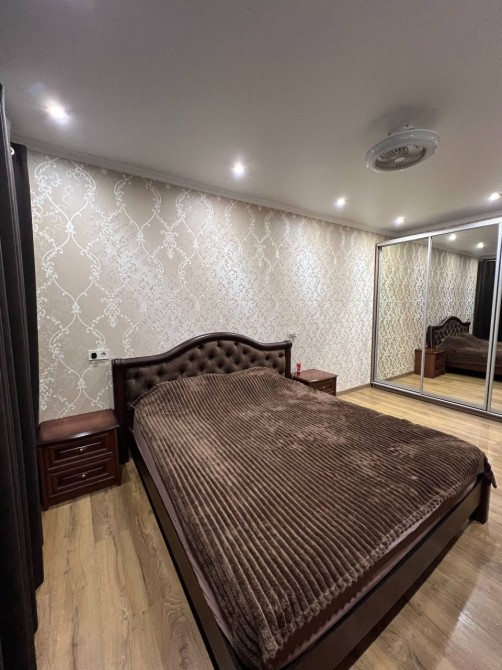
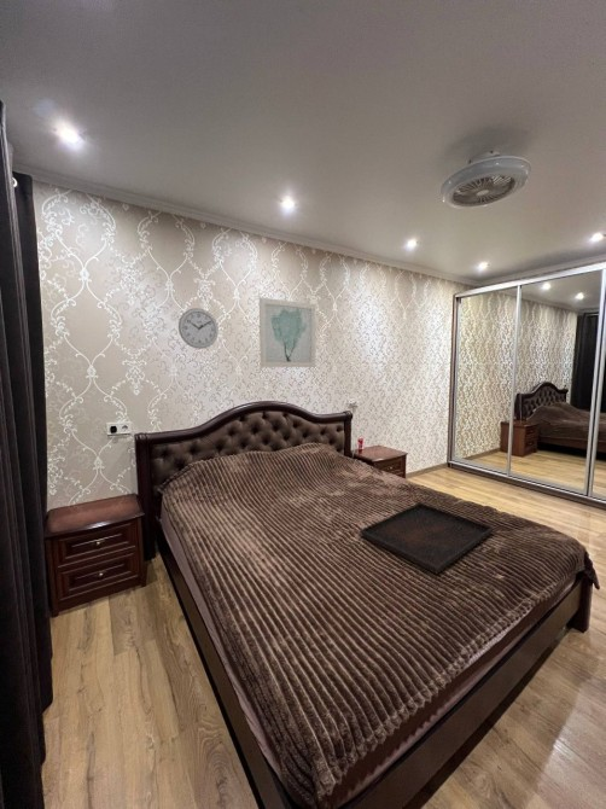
+ serving tray (426, 531)
+ wall art (289, 334)
+ wall clock (199, 328)
